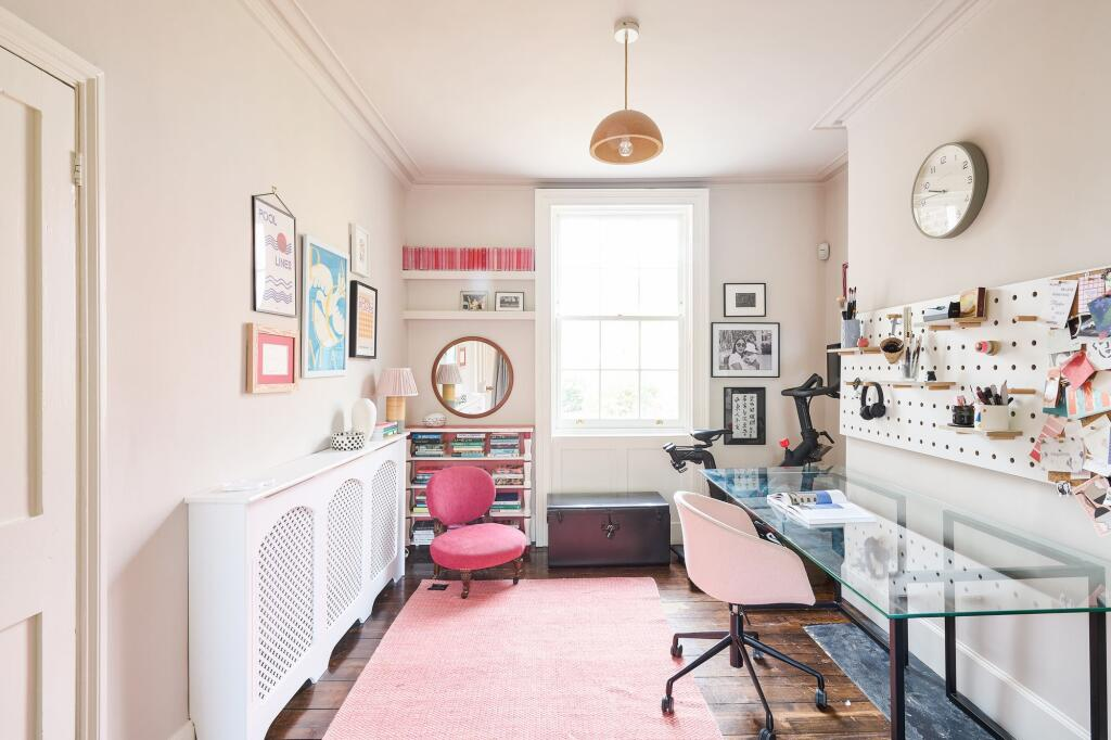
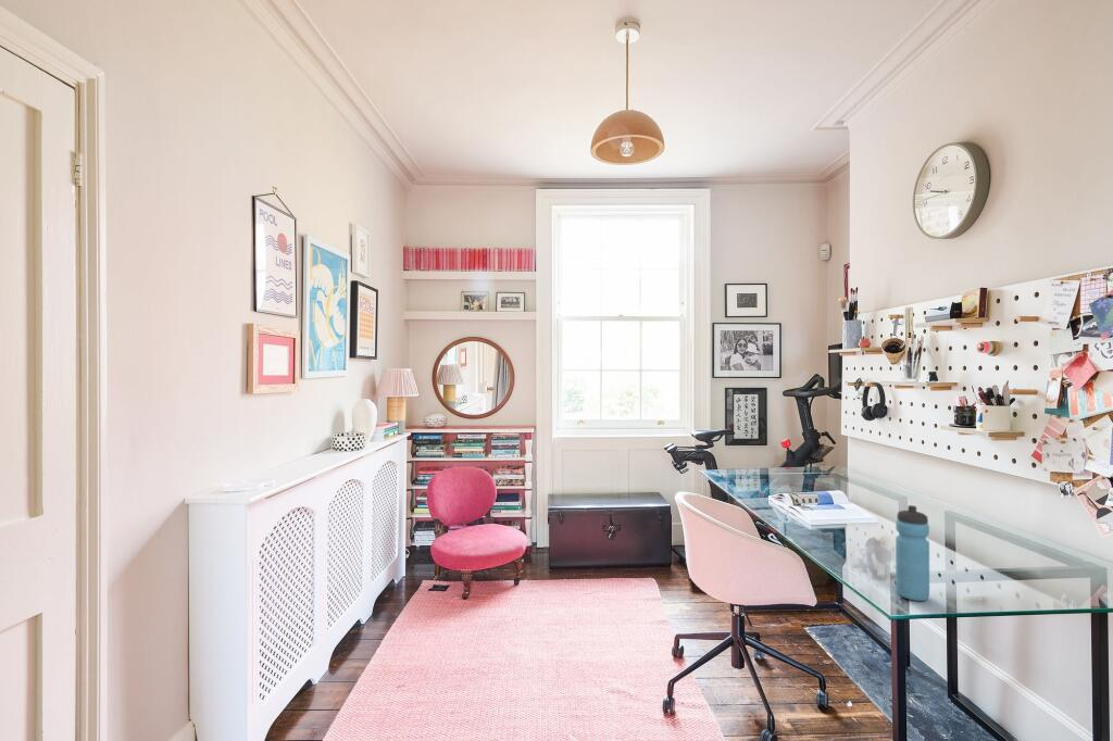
+ water bottle (912, 551)
